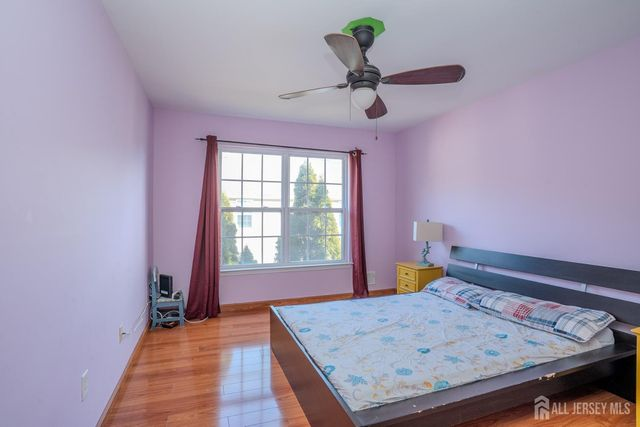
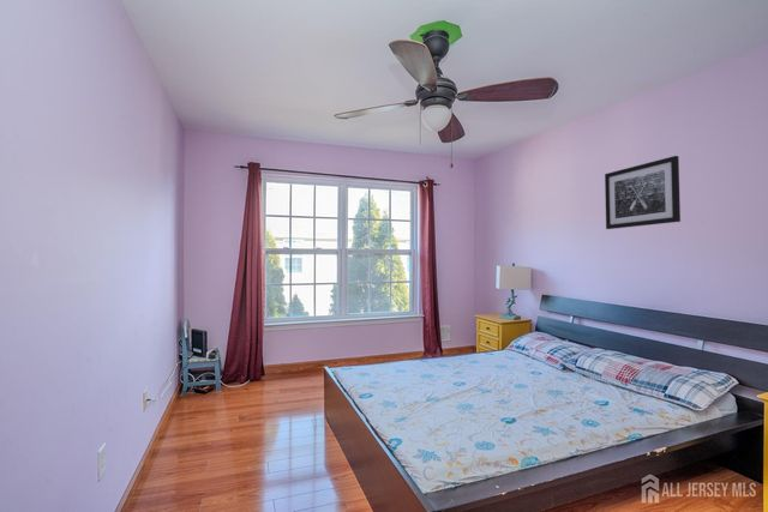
+ wall art (638, 195)
